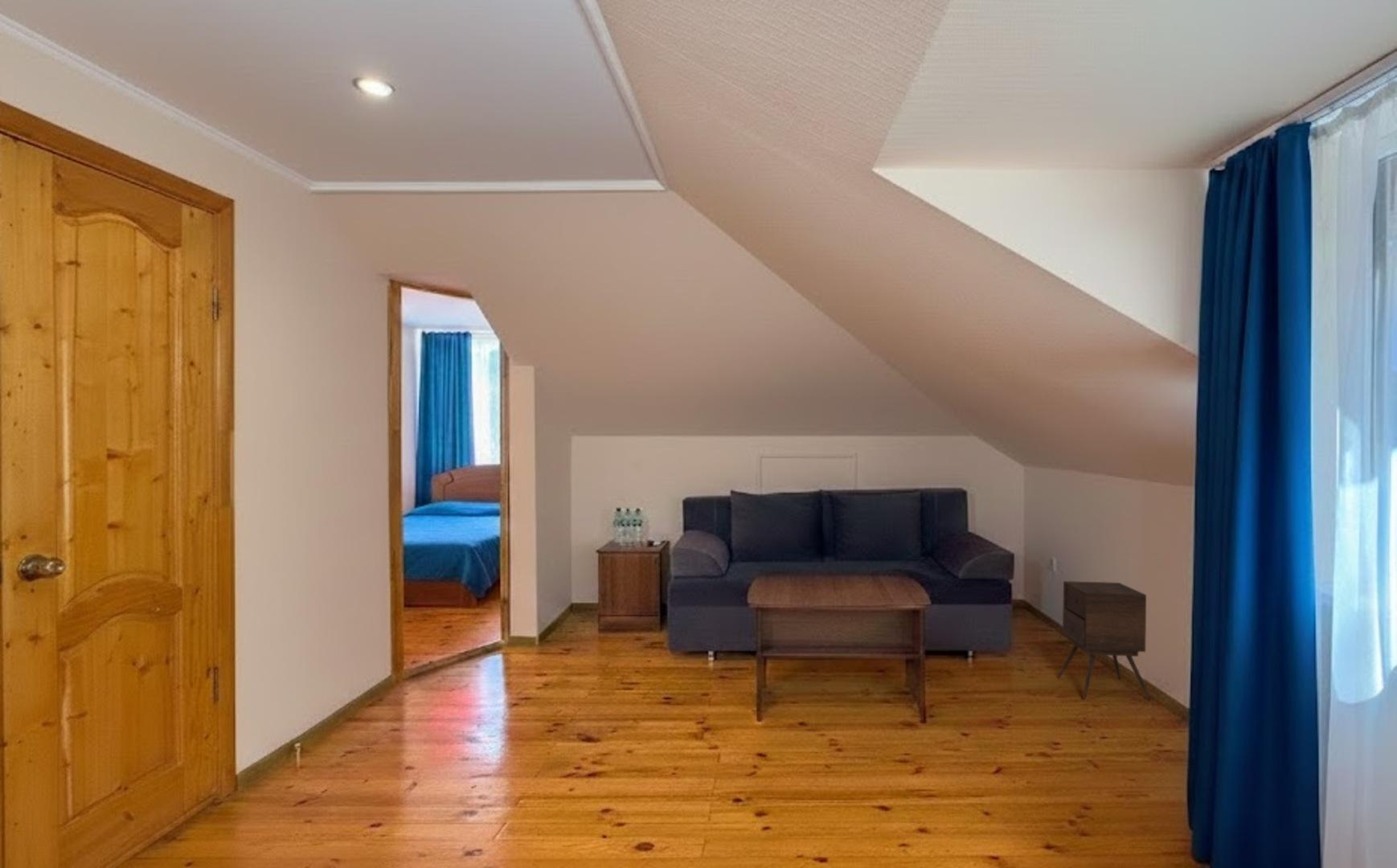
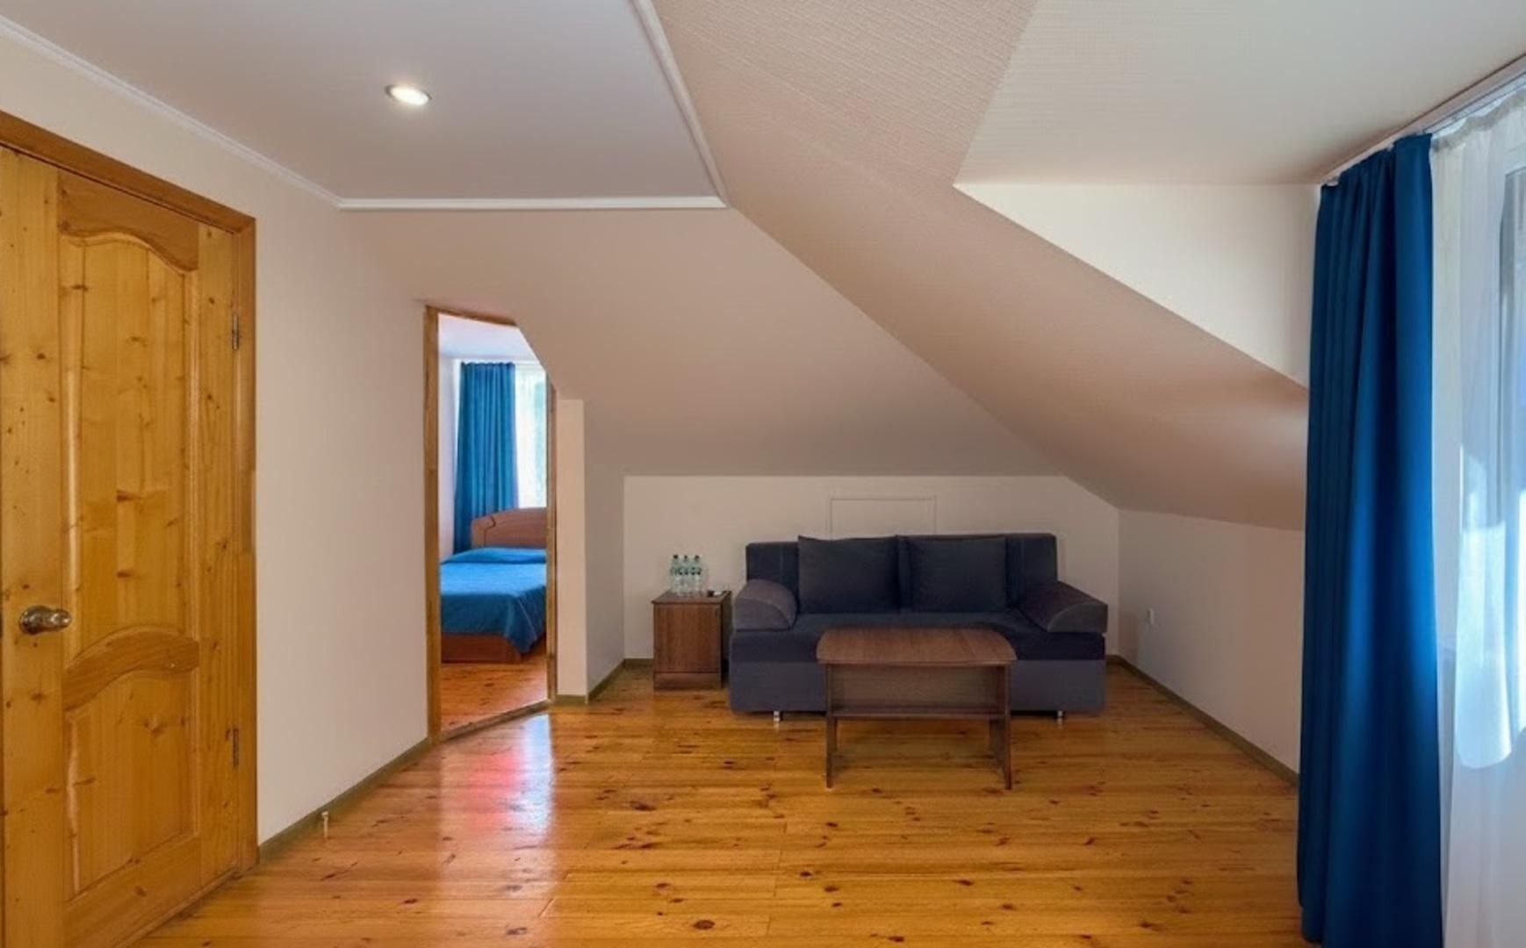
- side table (1102, 638)
